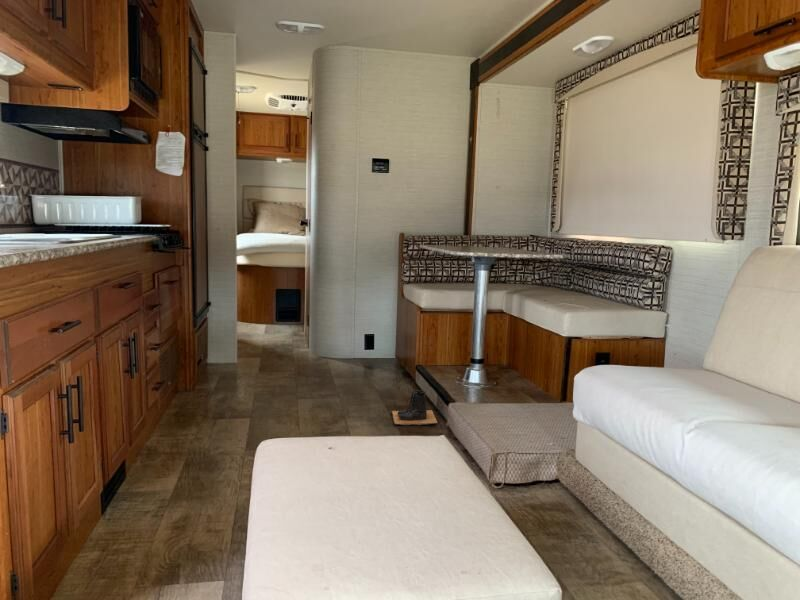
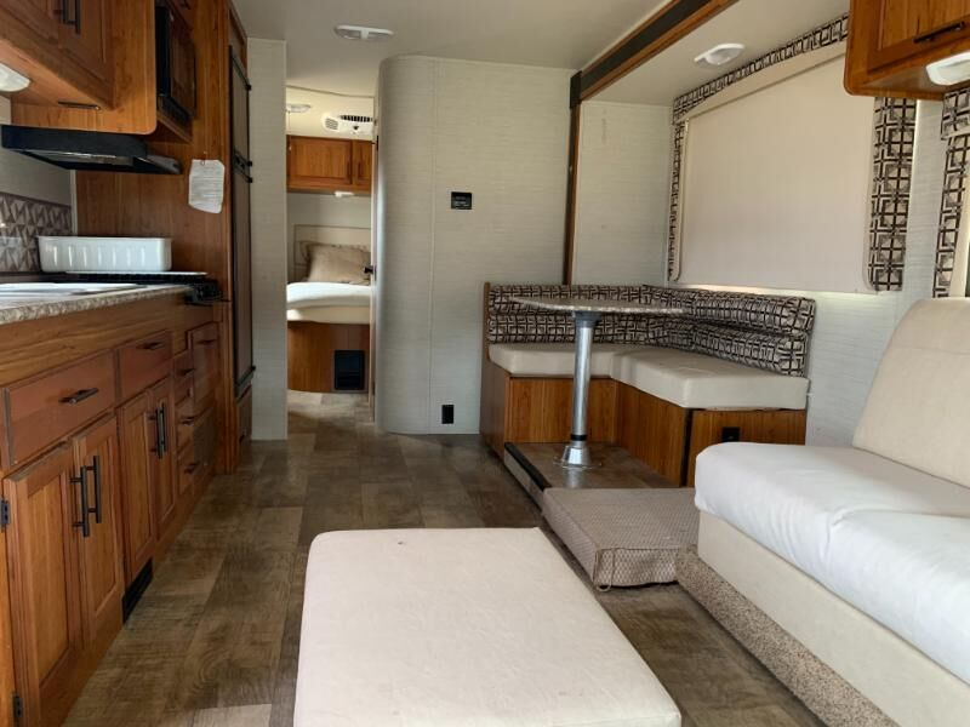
- boots (414, 405)
